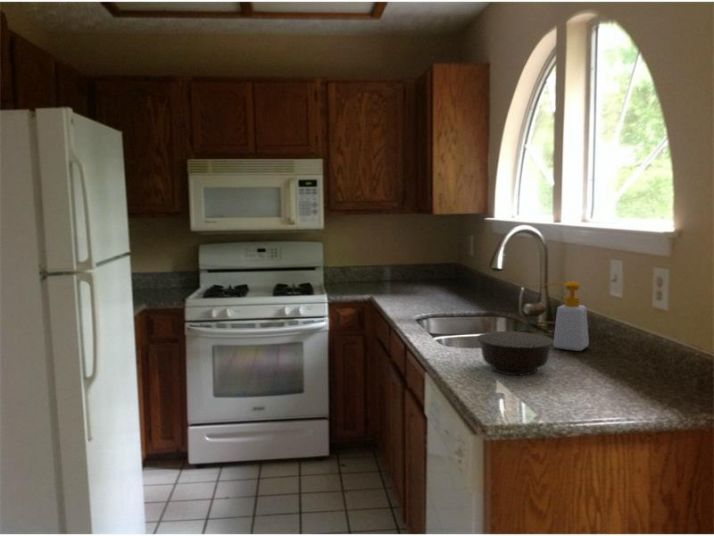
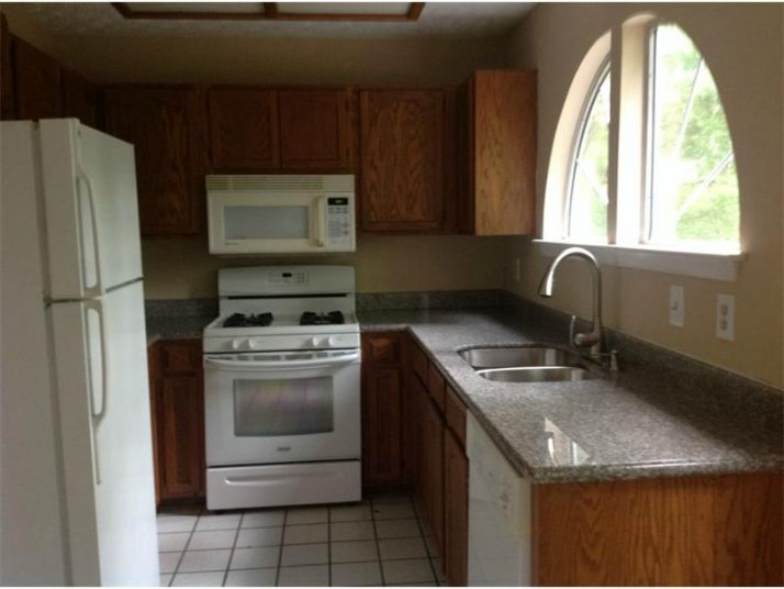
- bowl (514, 353)
- soap bottle (565, 314)
